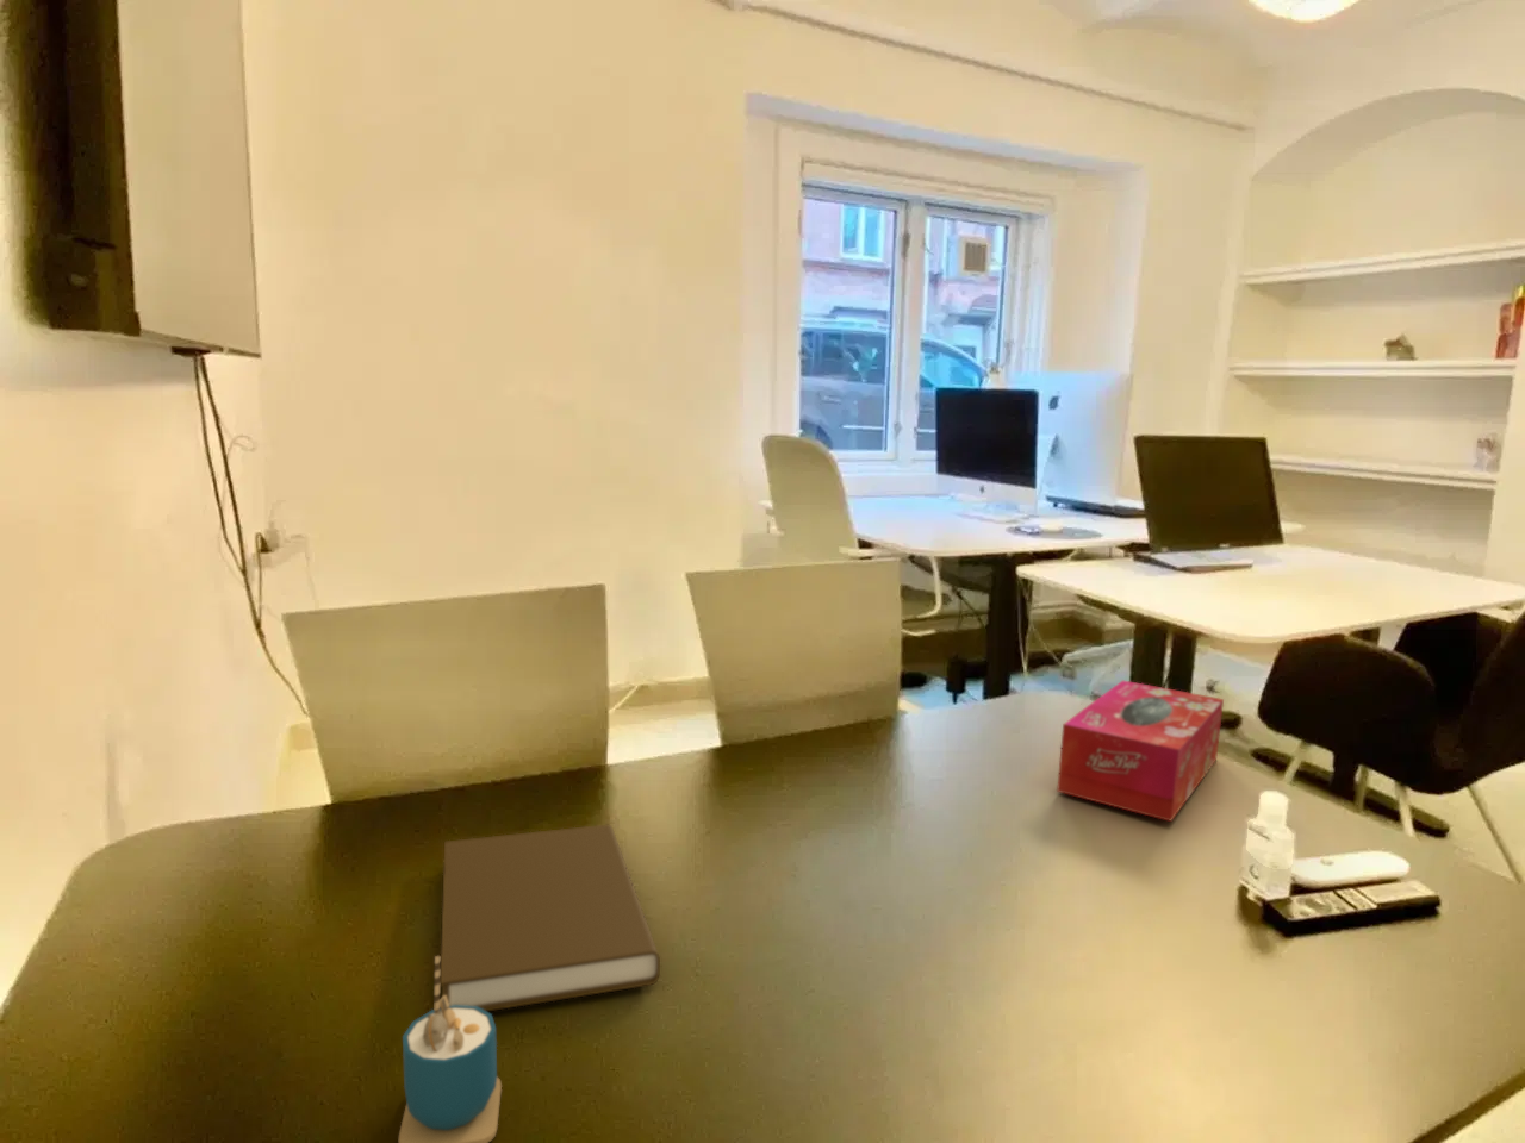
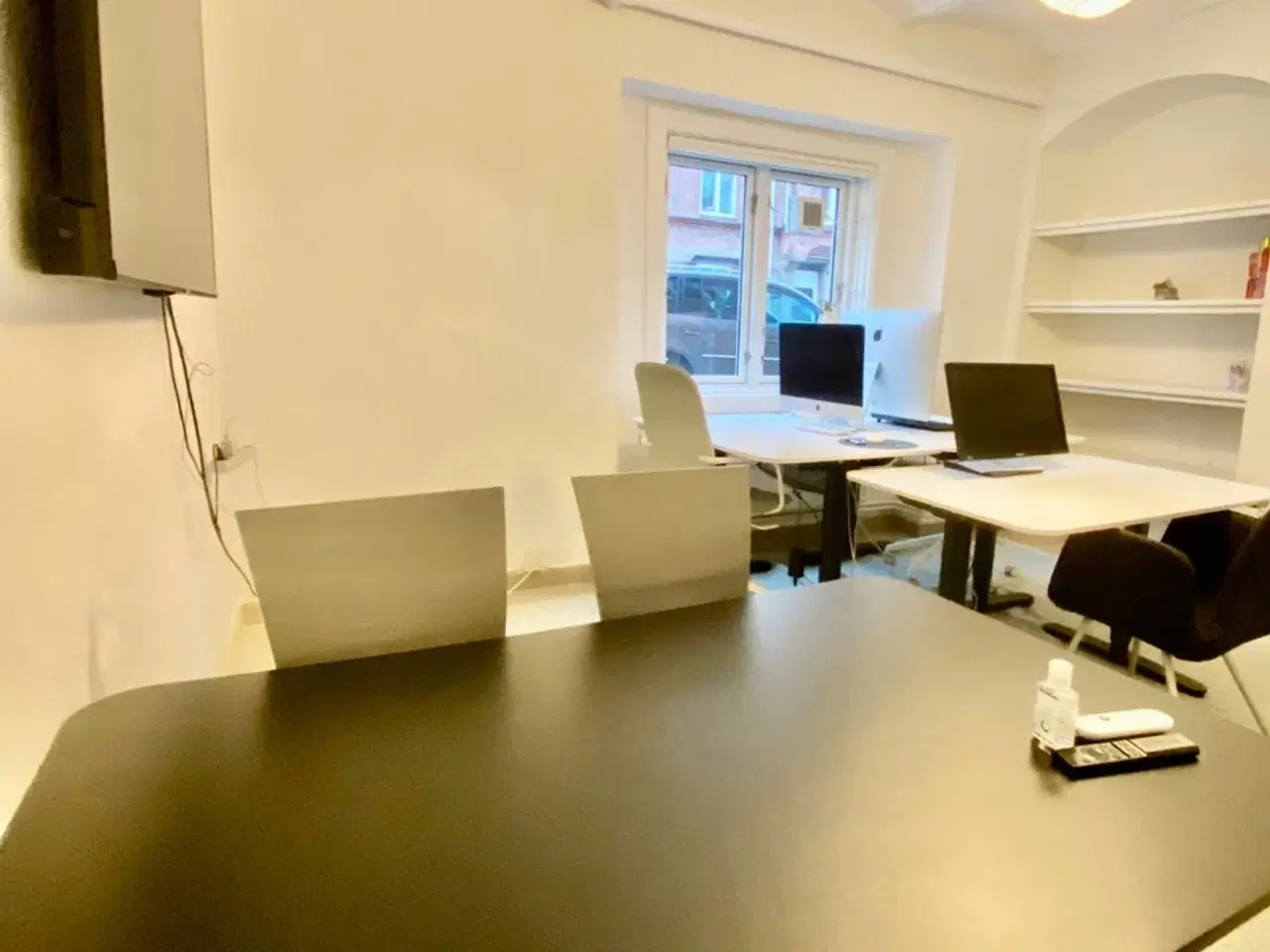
- cup (449, 1045)
- book (540, 905)
- tissue box (1143, 743)
